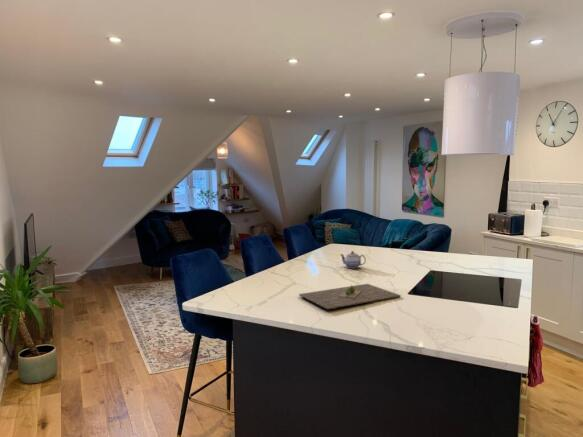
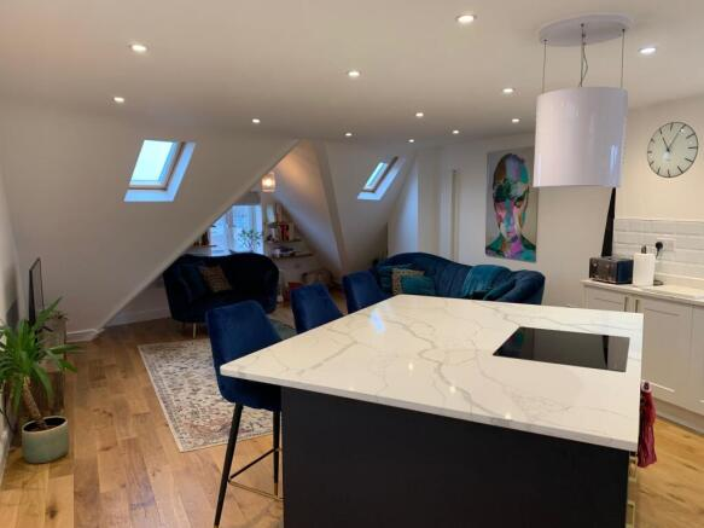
- teapot (352, 259)
- cutting board (349, 291)
